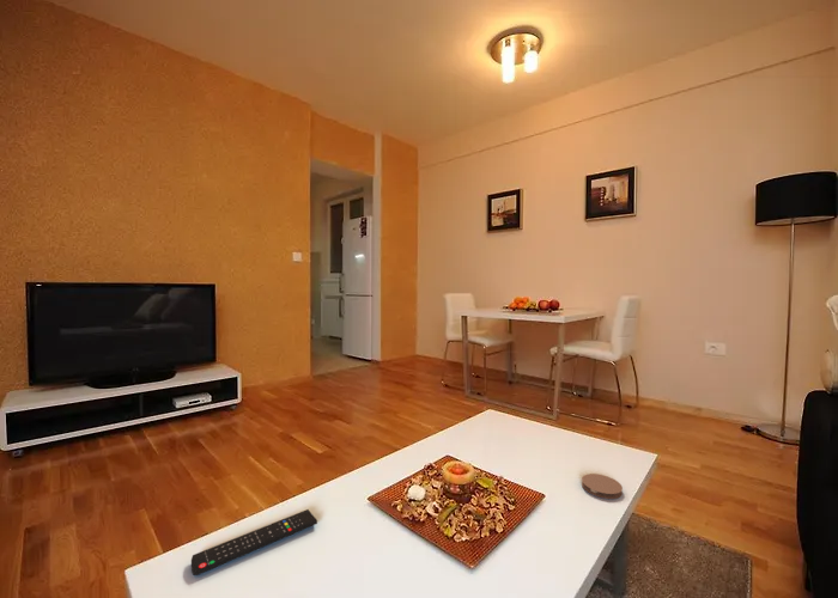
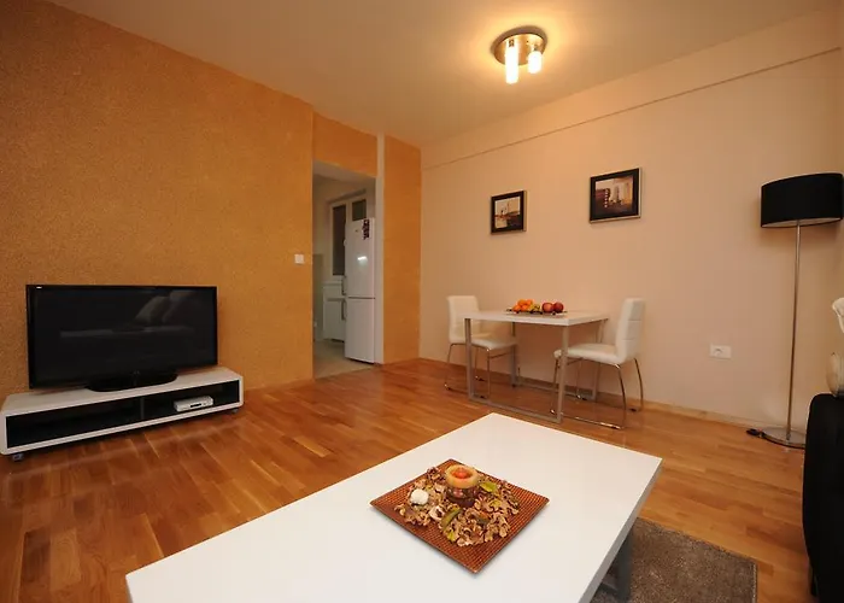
- coaster (601, 486)
- remote control (257, 539)
